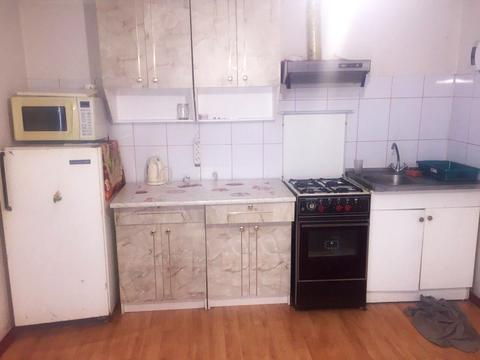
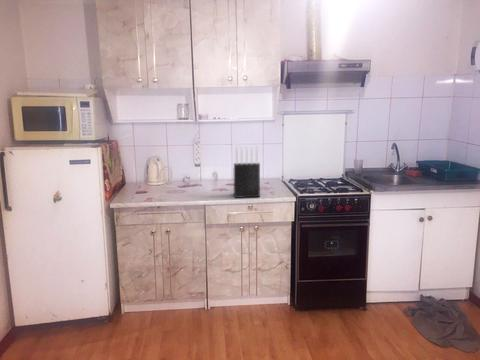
+ knife block (246, 171)
